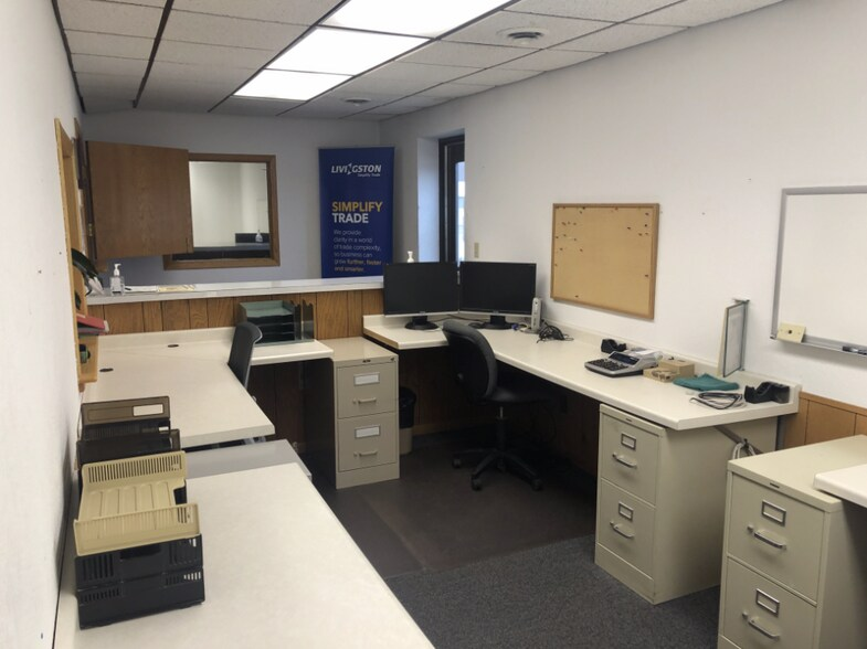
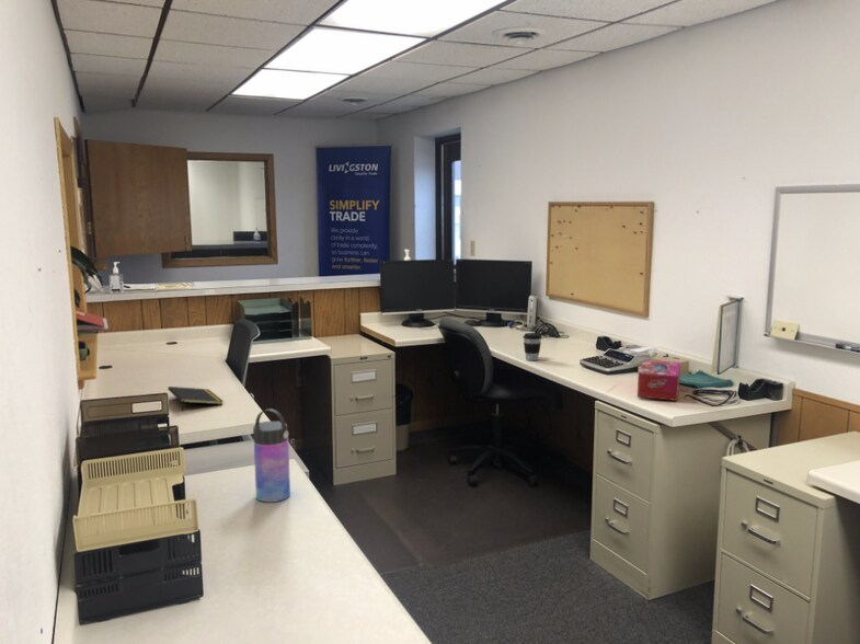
+ notepad (195, 394)
+ water bottle (272, 452)
+ tissue box (660, 379)
+ coffee cup (531, 346)
